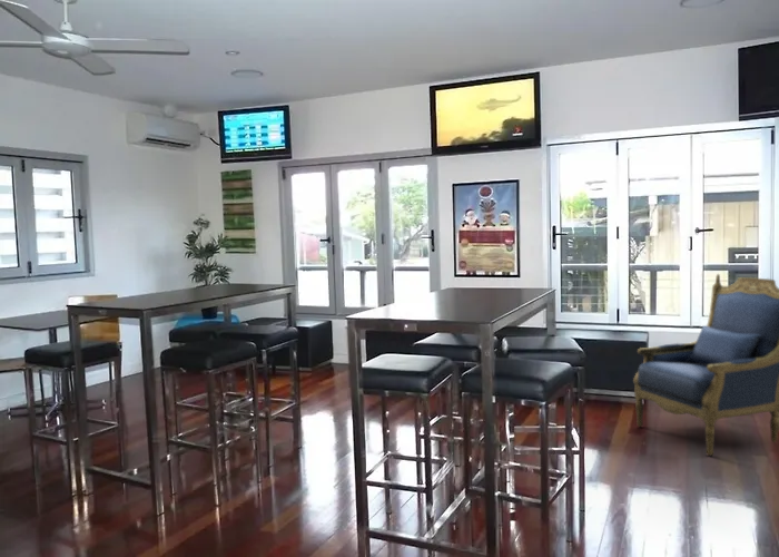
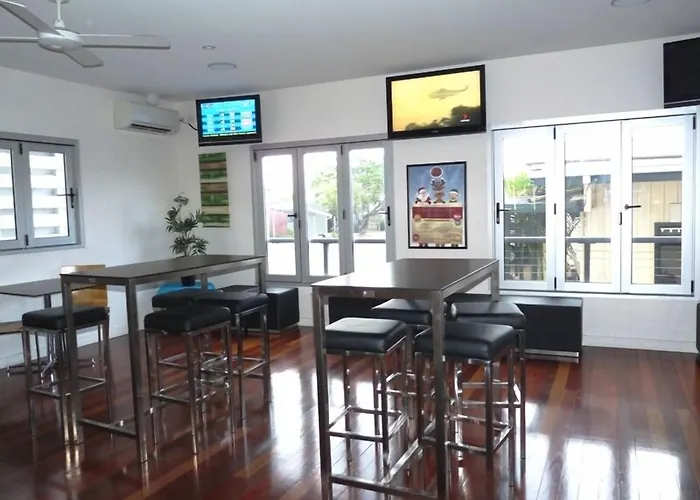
- armchair (711, 356)
